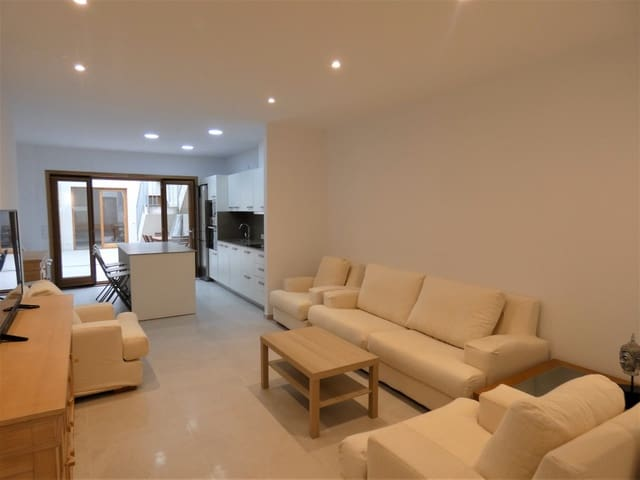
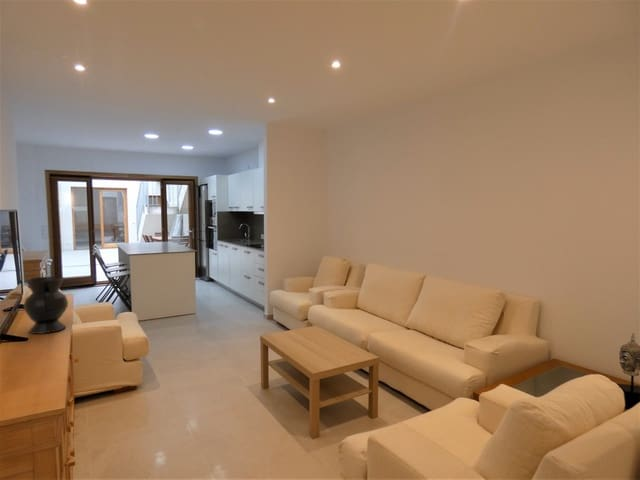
+ decorative vase (46, 303)
